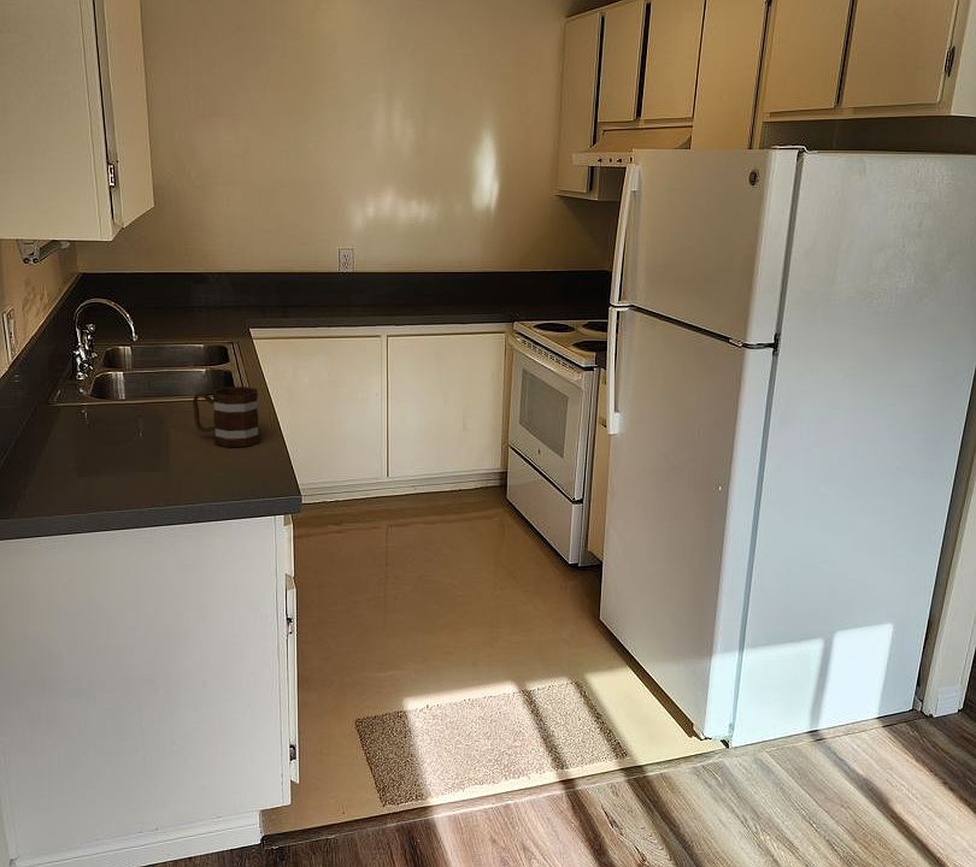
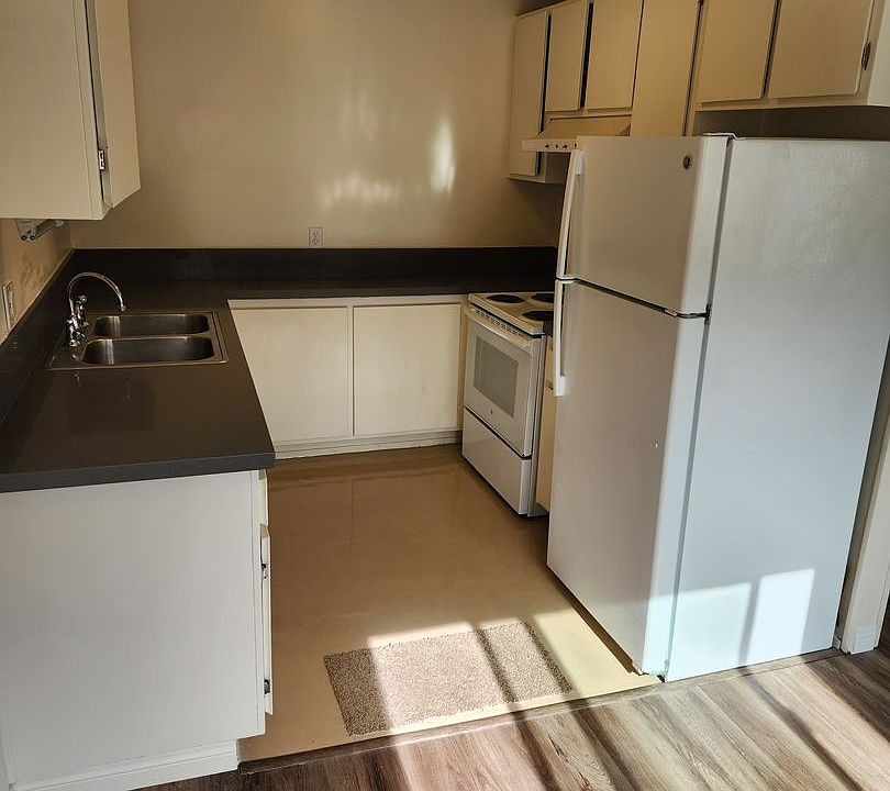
- mug (225, 415)
